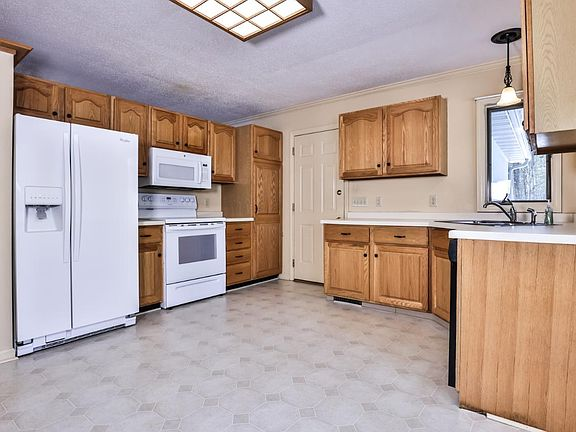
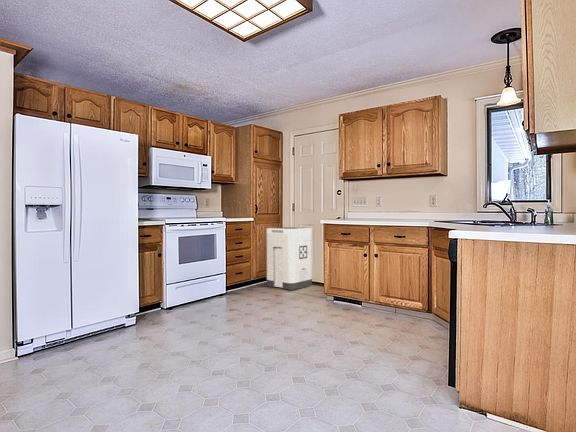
+ trash can (289, 256)
